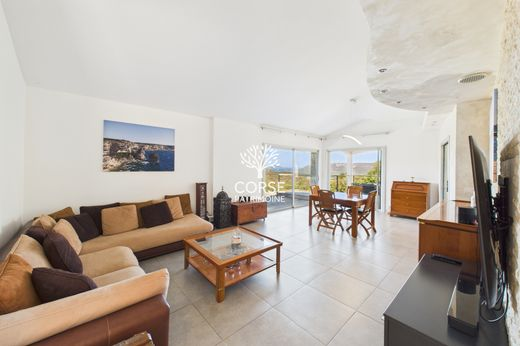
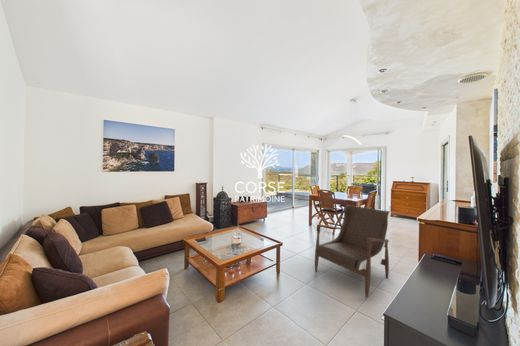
+ armchair (353, 242)
